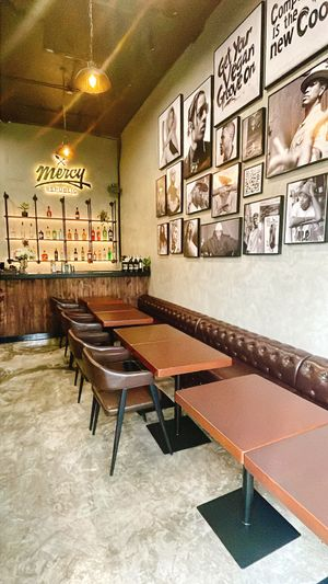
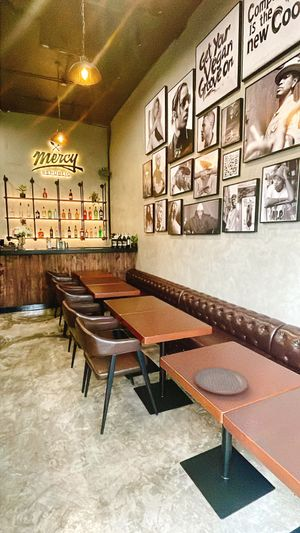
+ plate (220, 381)
